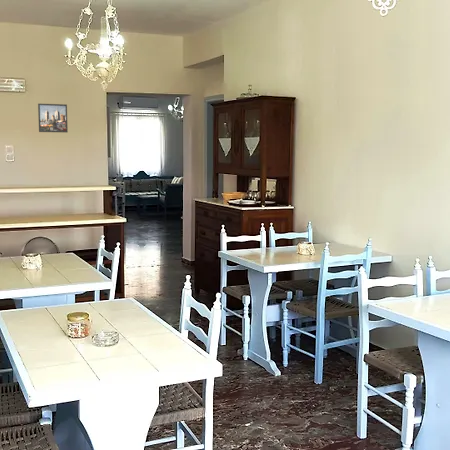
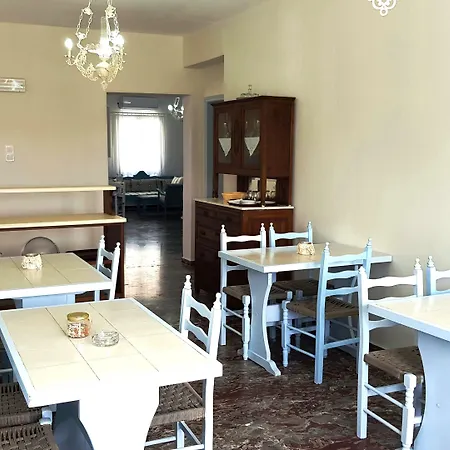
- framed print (53, 118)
